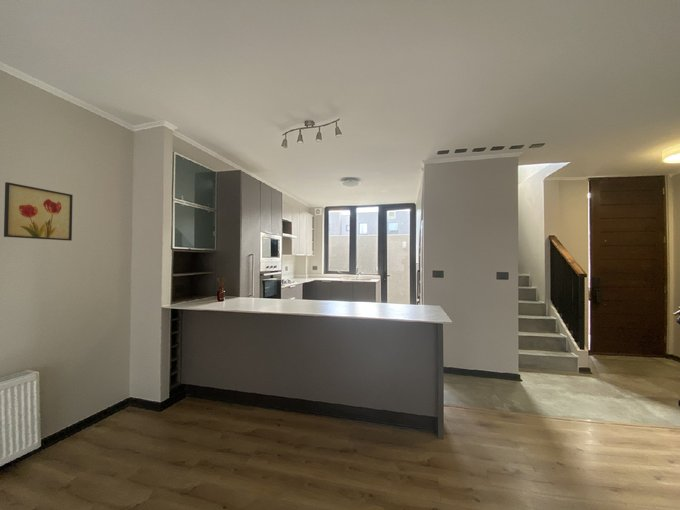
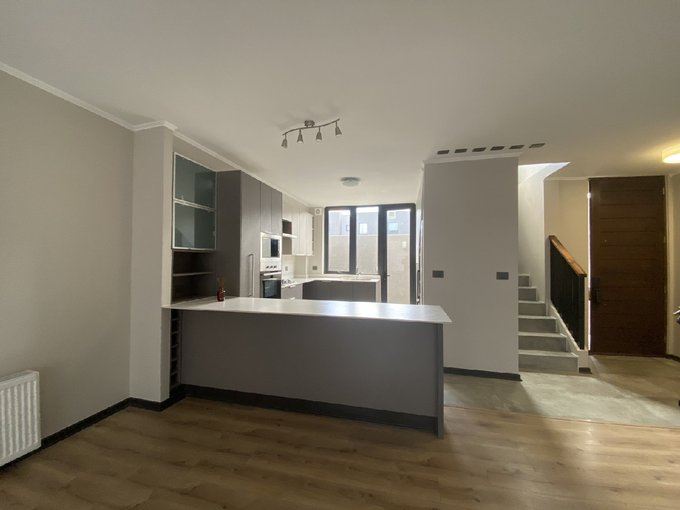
- wall art (40, 213)
